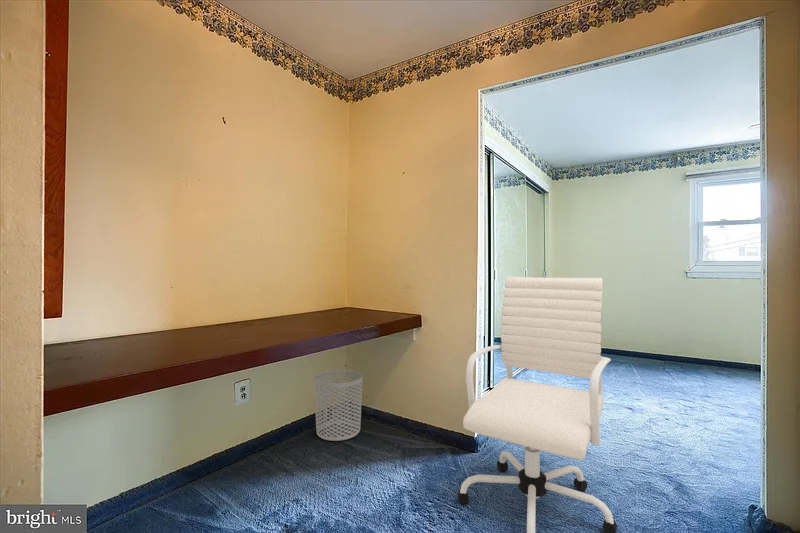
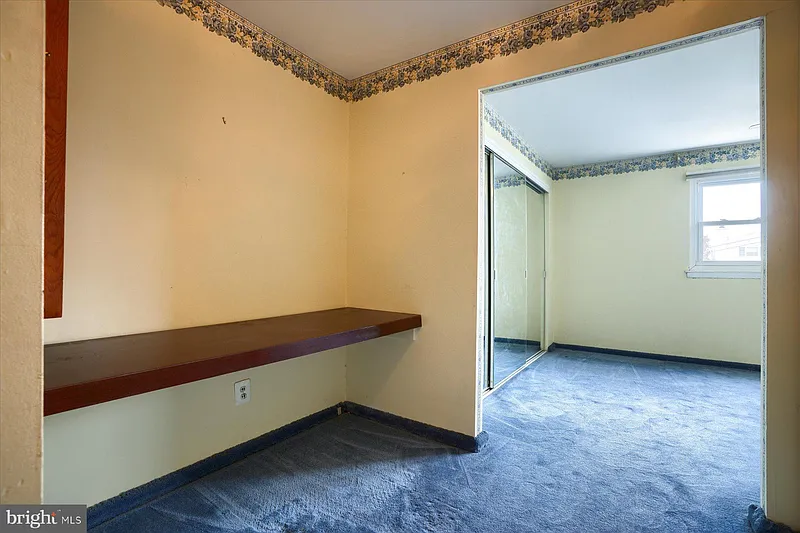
- office chair (536, 392)
- waste bin (338, 404)
